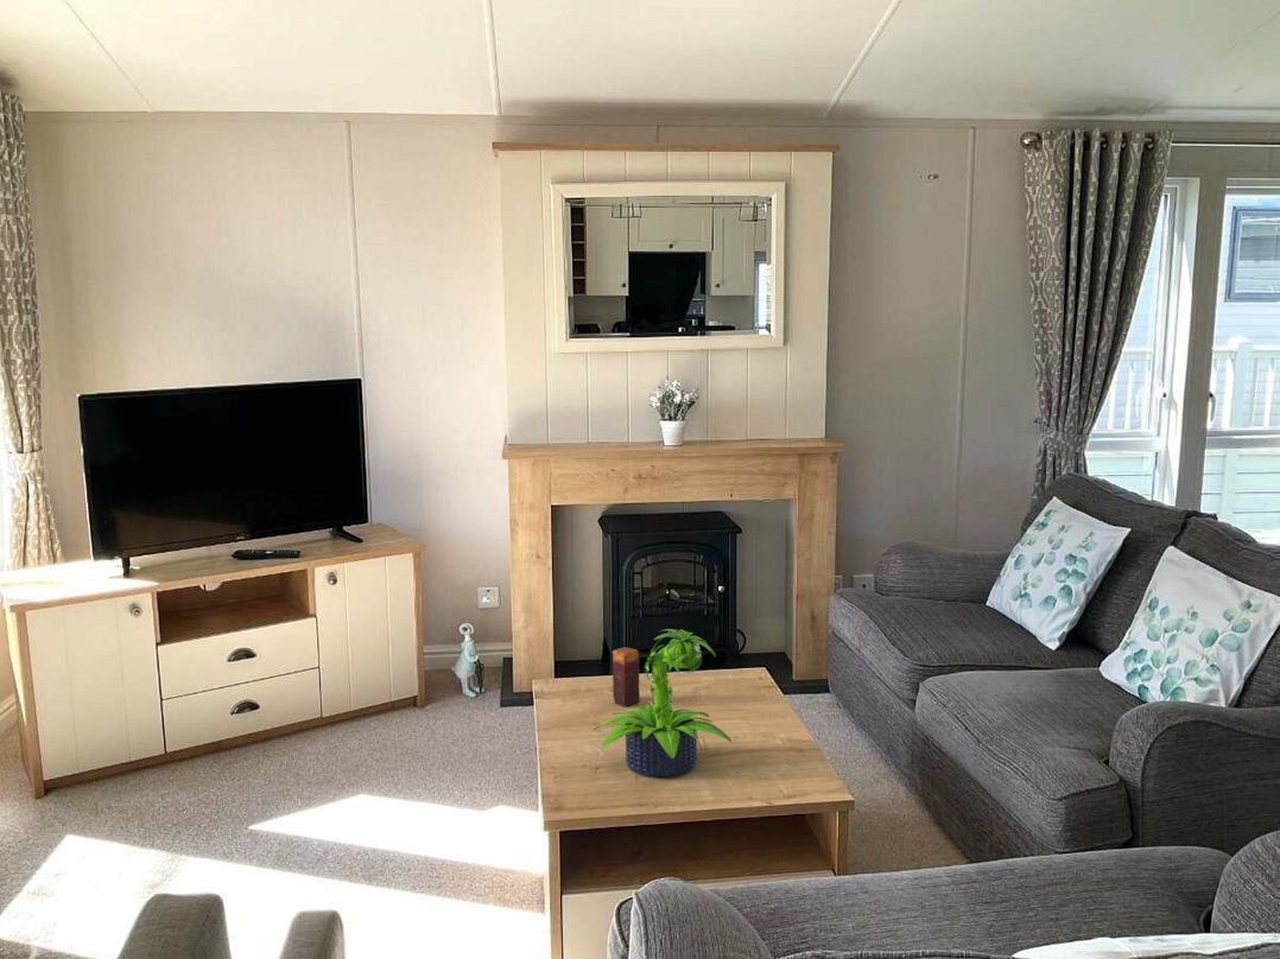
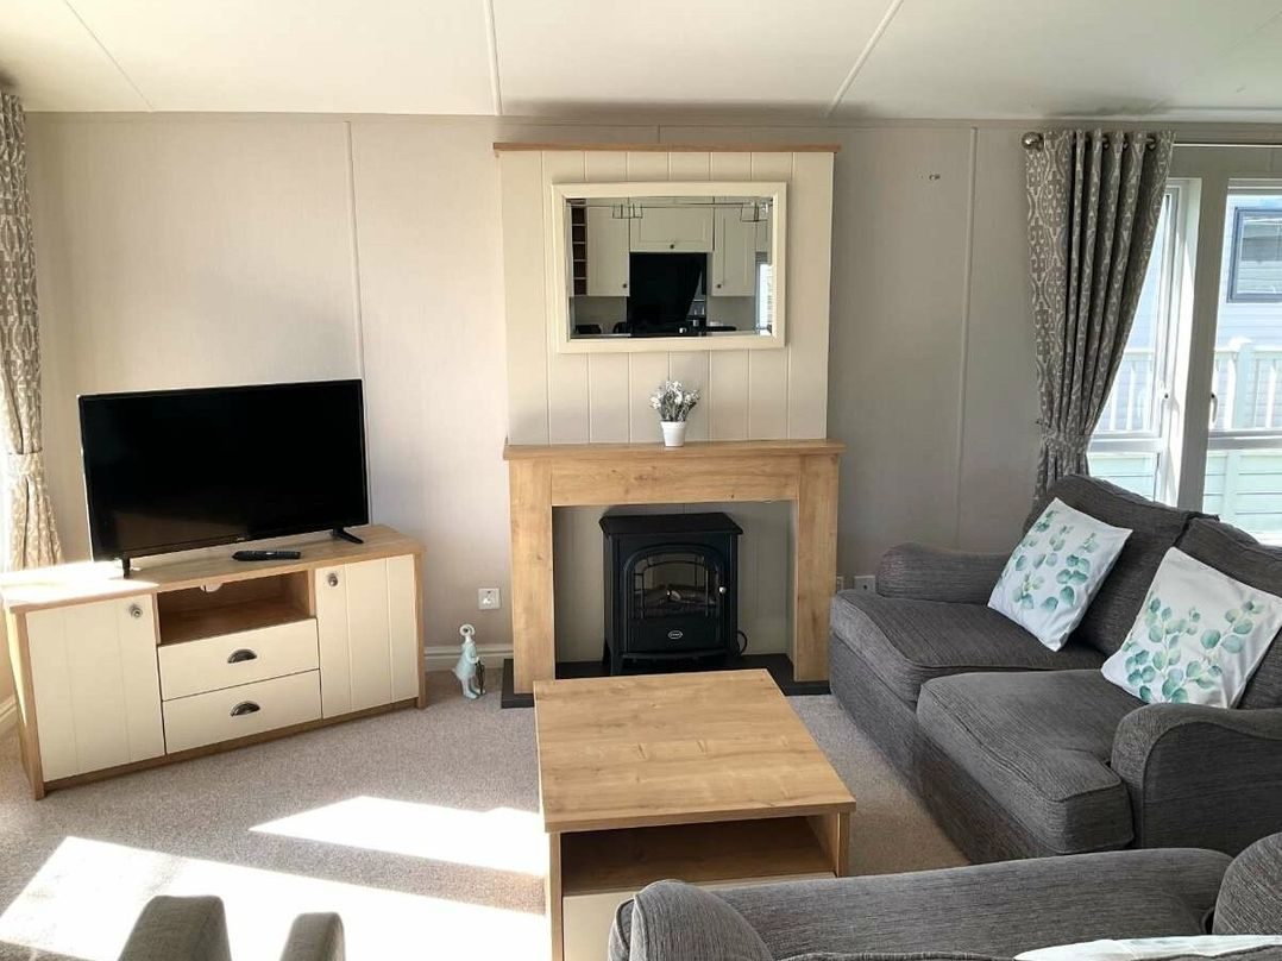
- candle (626, 675)
- potted plant (659, 698)
